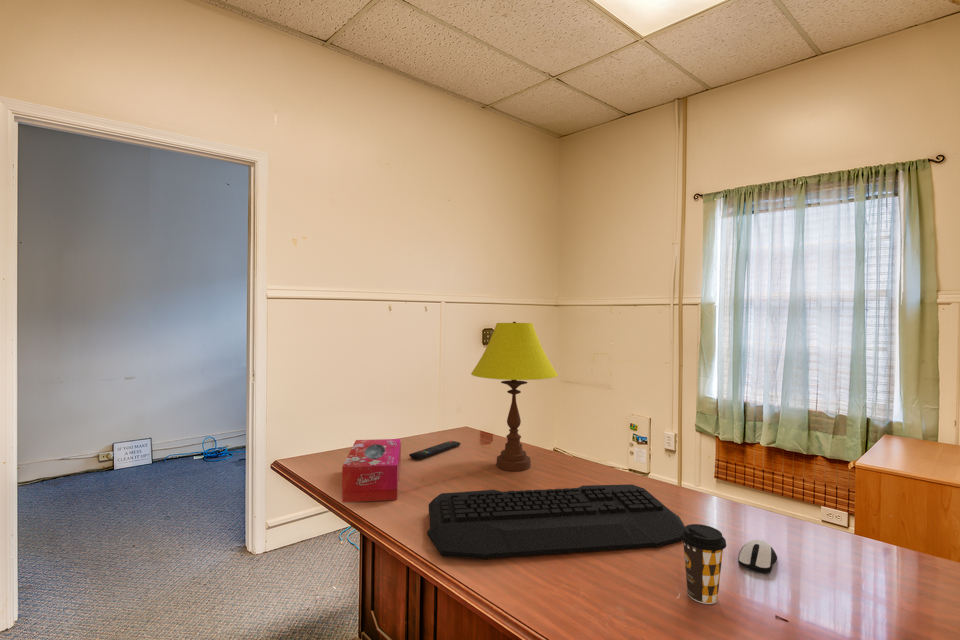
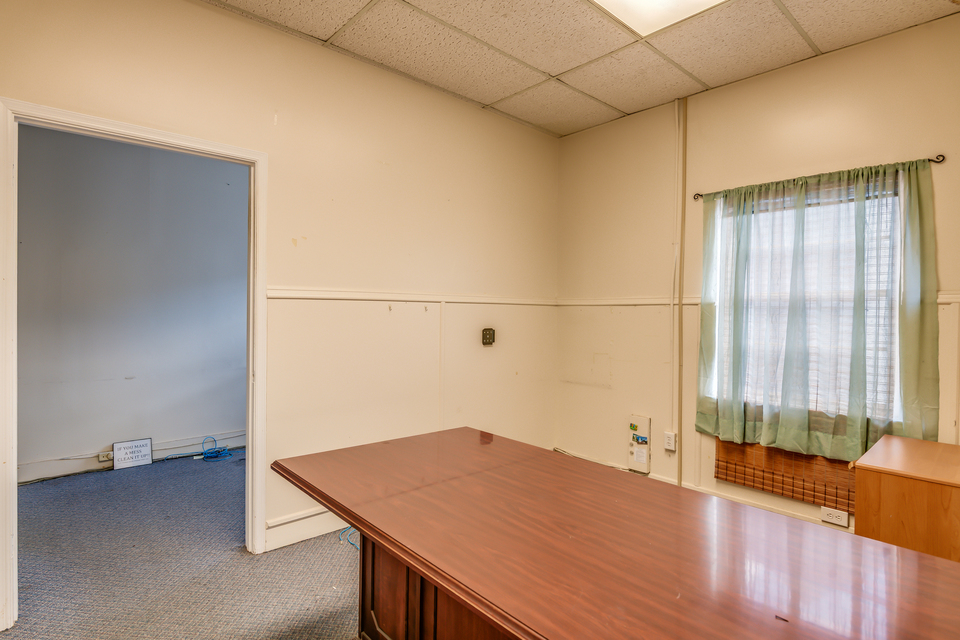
- table lamp (514, 393)
- coffee cup (702, 563)
- tissue box (374, 467)
- remote control (436, 449)
- computer mouse (758, 552)
- keyboard (553, 514)
